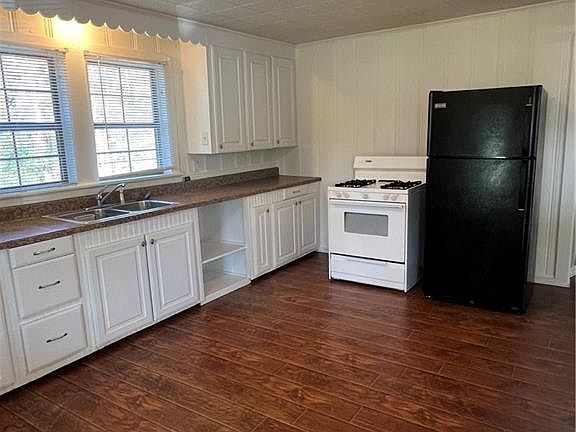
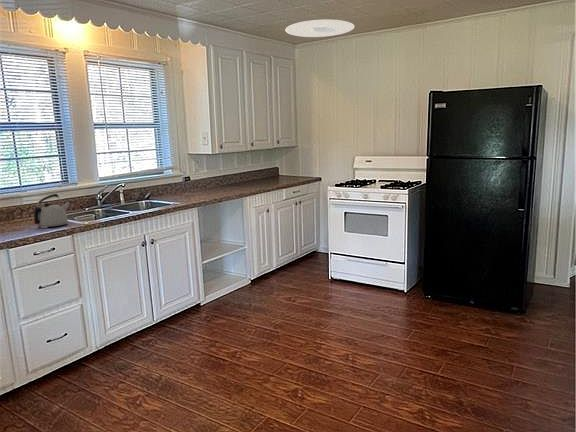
+ kettle (52, 209)
+ ceiling light (319, 25)
